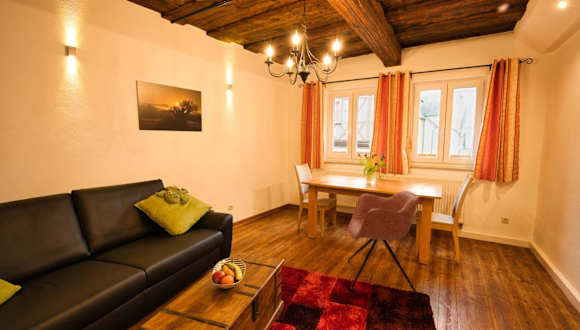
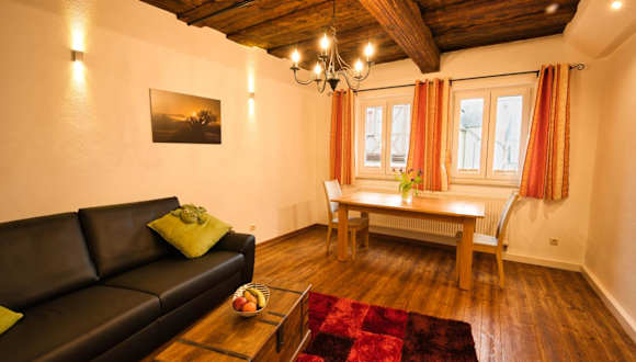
- armchair (380, 235)
